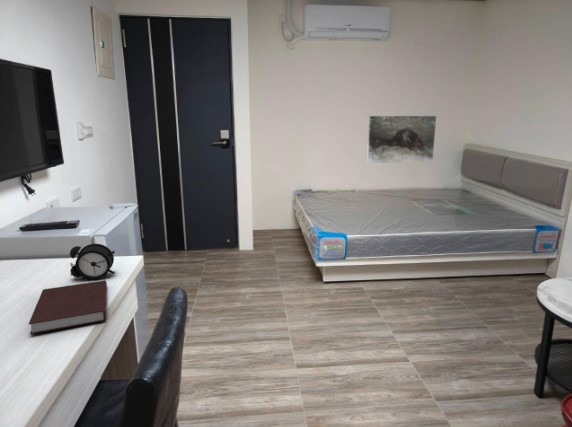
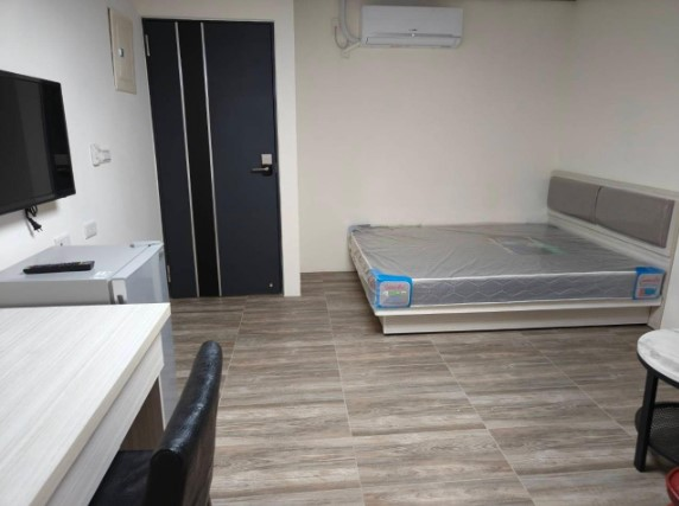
- alarm clock (92, 261)
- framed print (401, 139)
- notebook (72, 304)
